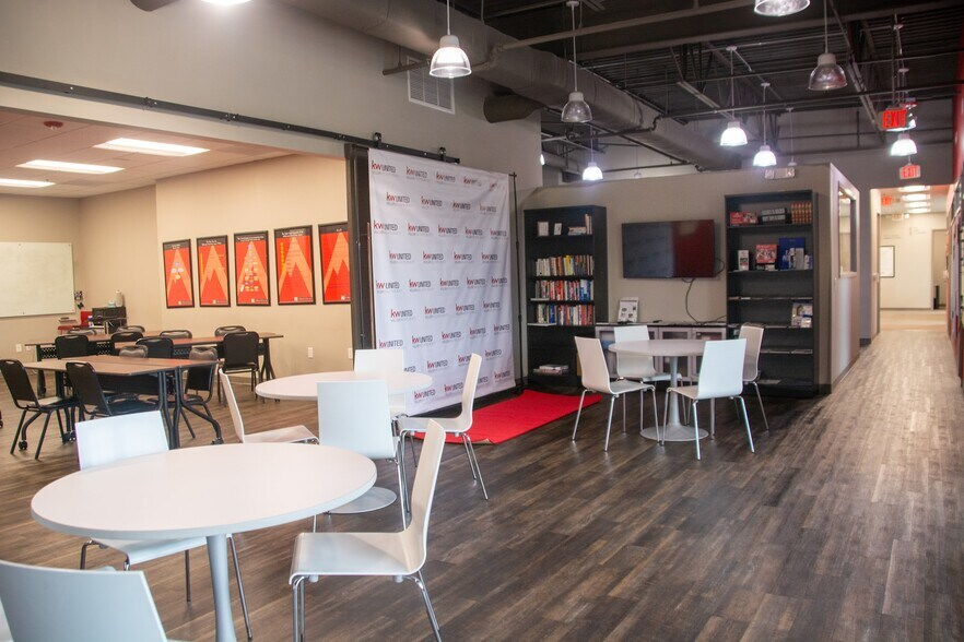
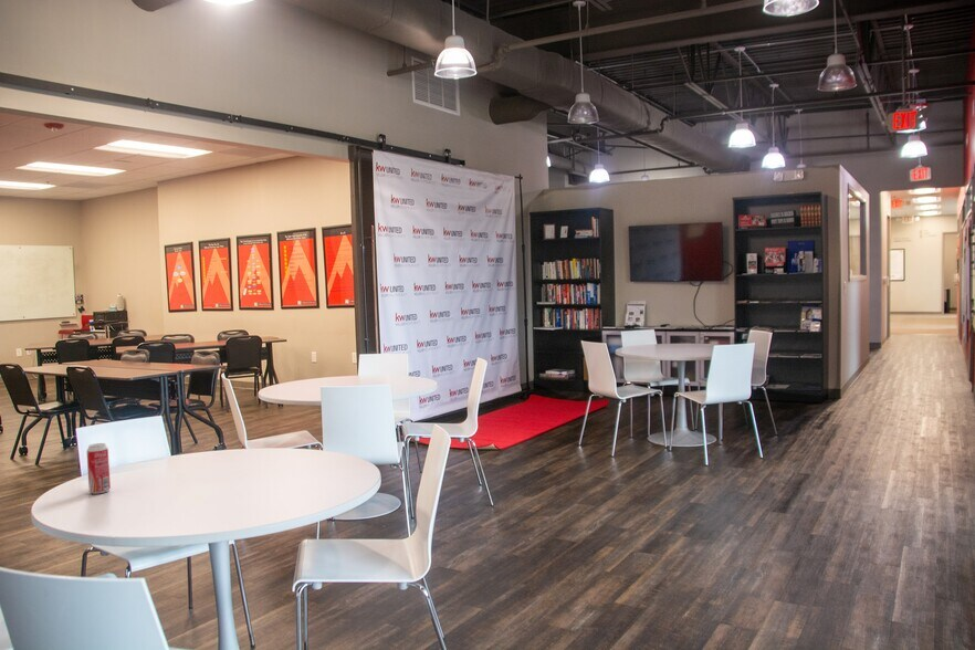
+ beverage can (98, 468)
